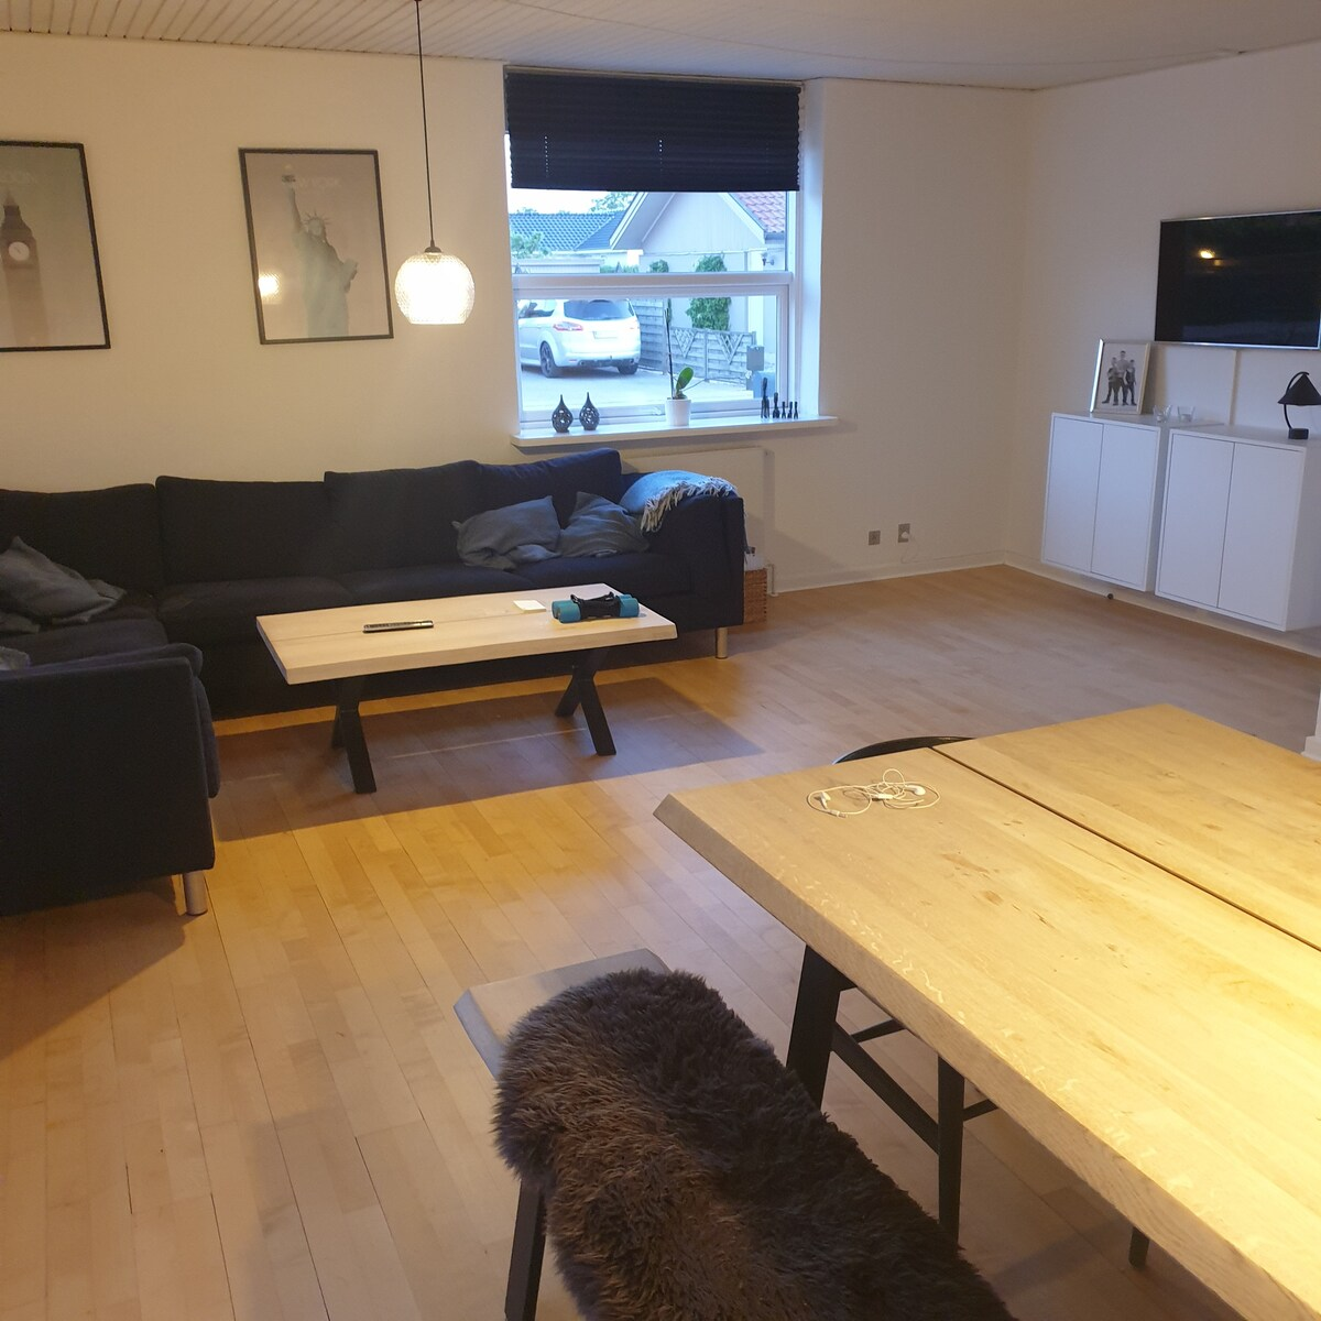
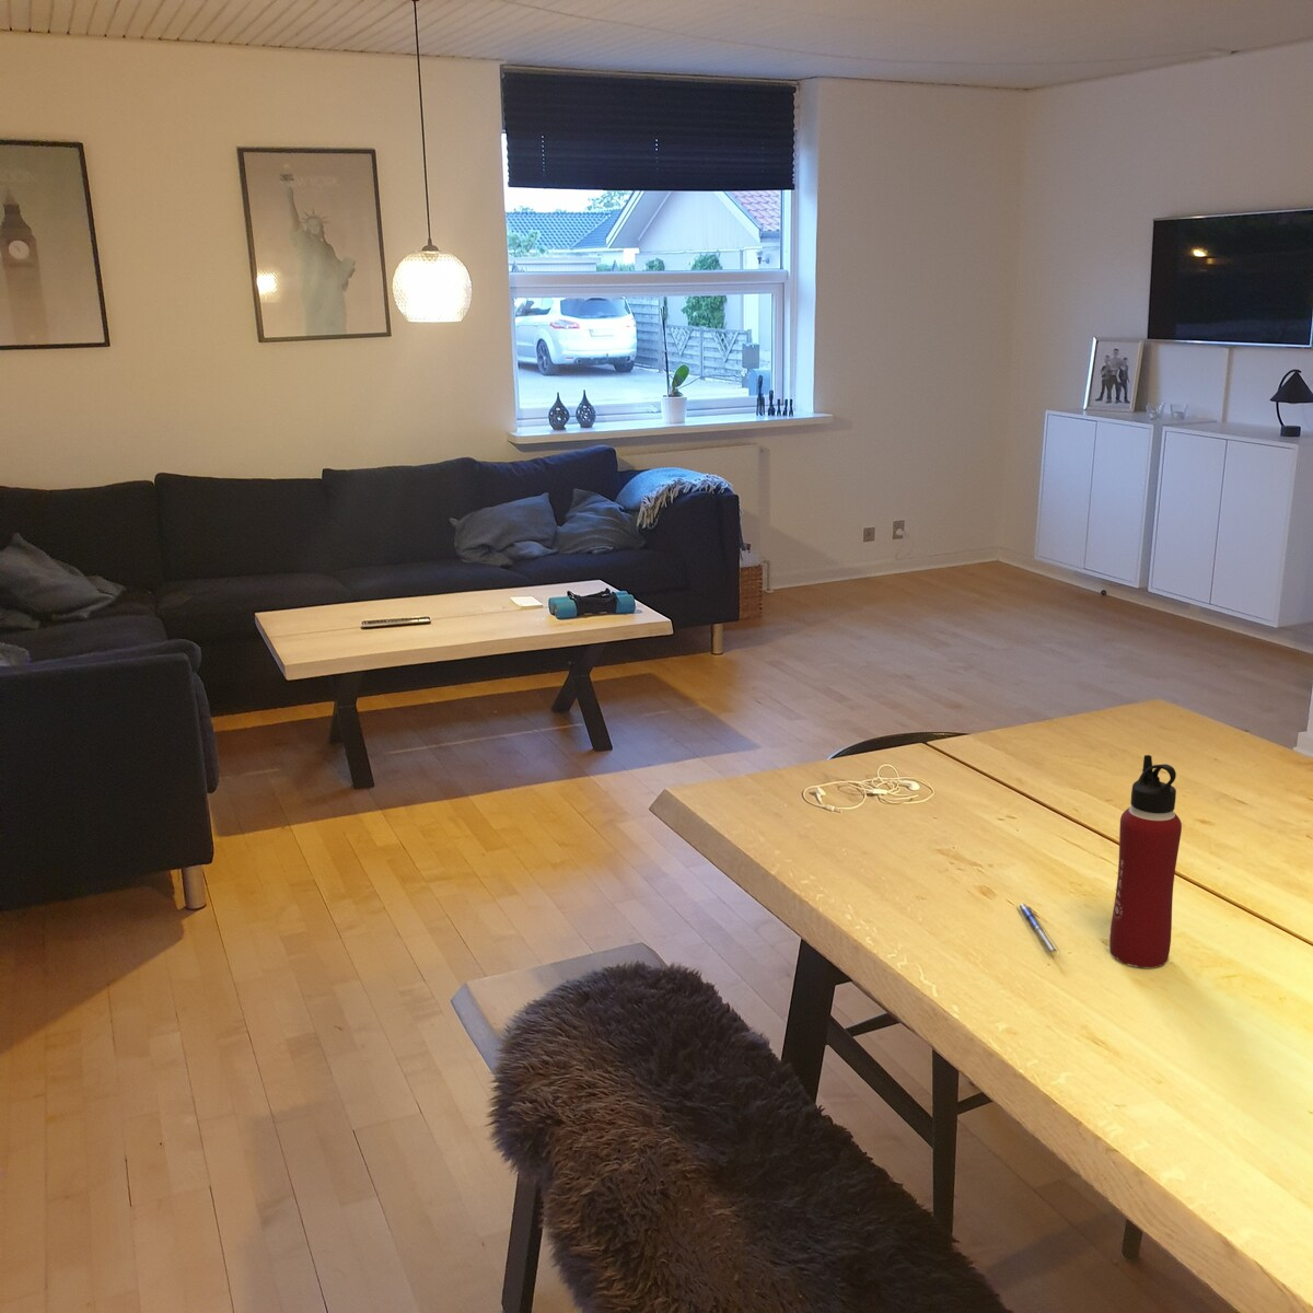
+ water bottle (1147, 858)
+ pen (1038, 928)
